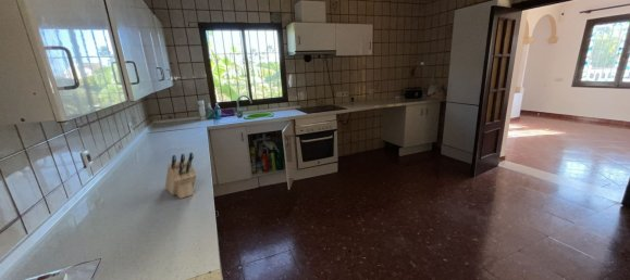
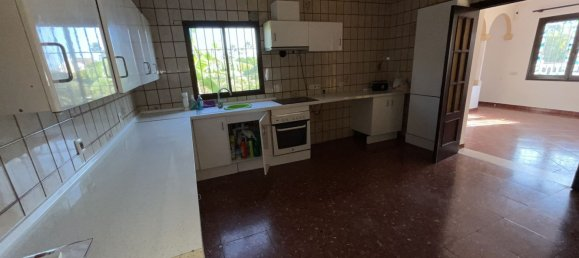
- knife block (178, 170)
